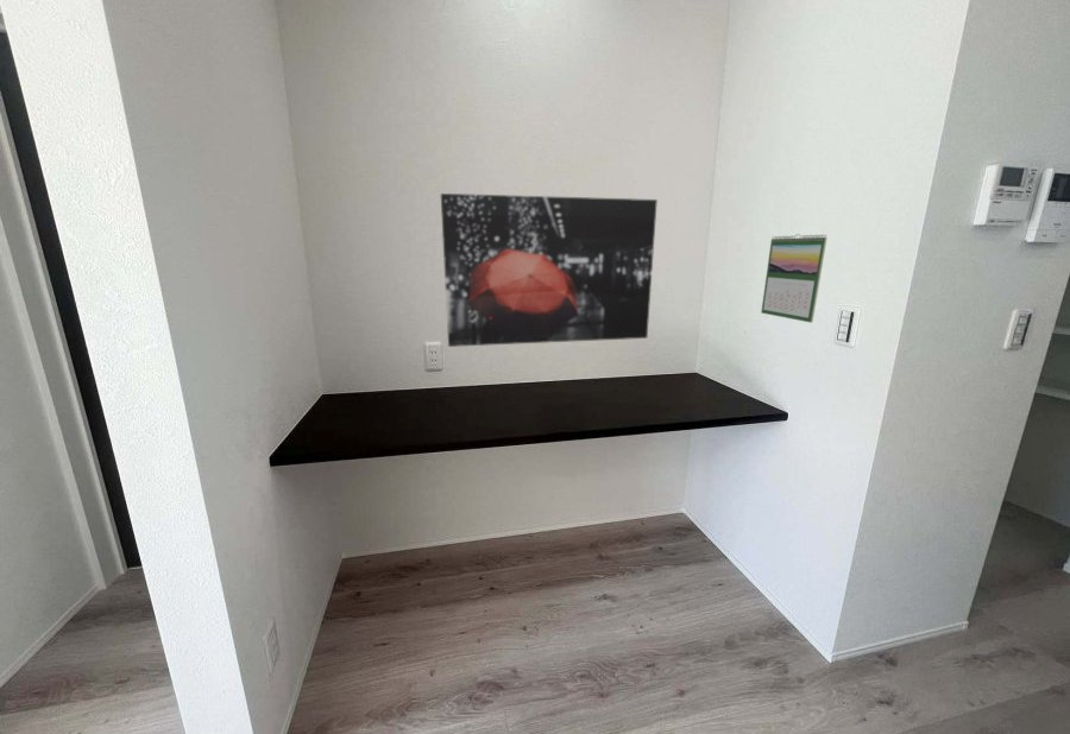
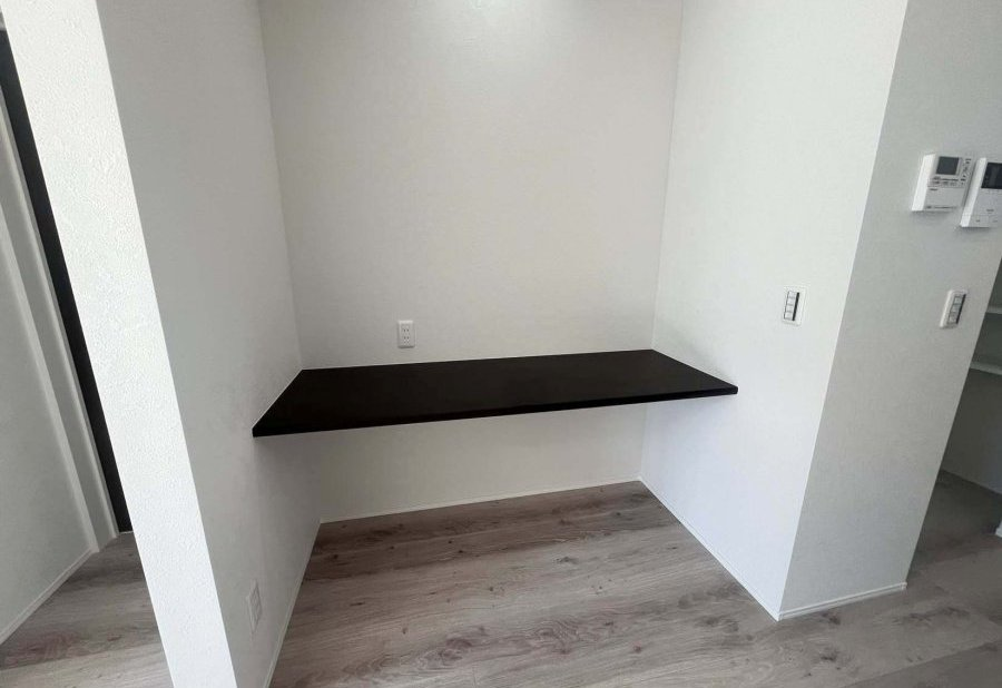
- calendar (791, 277)
- wall art (552, 272)
